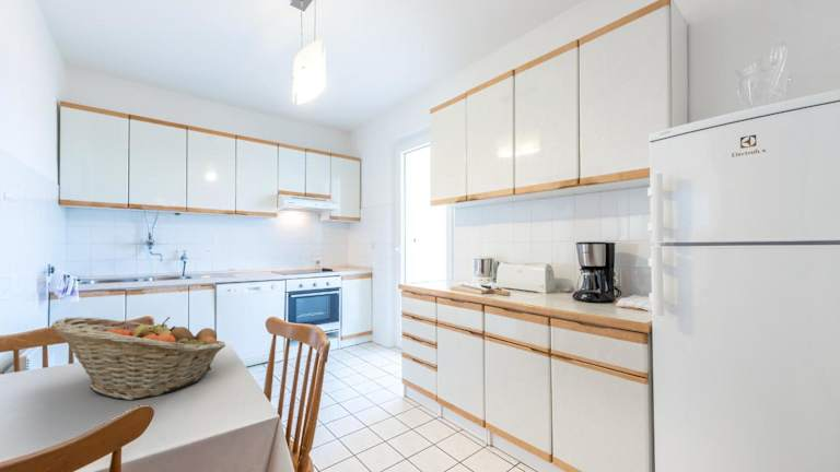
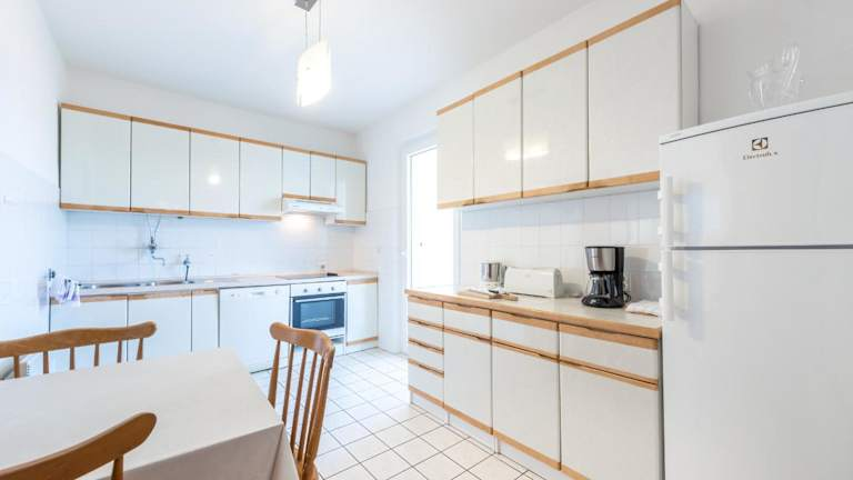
- fruit basket (144, 345)
